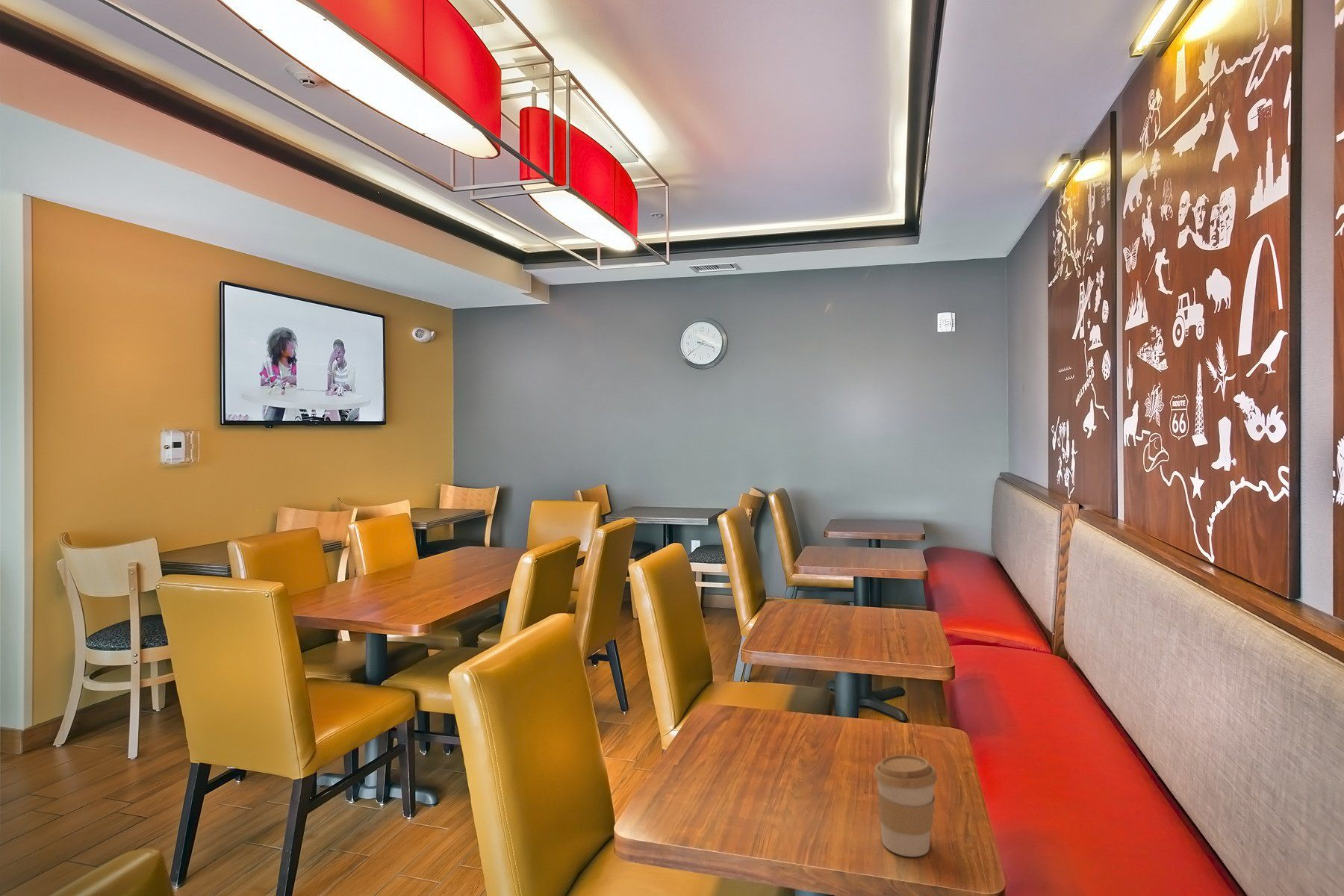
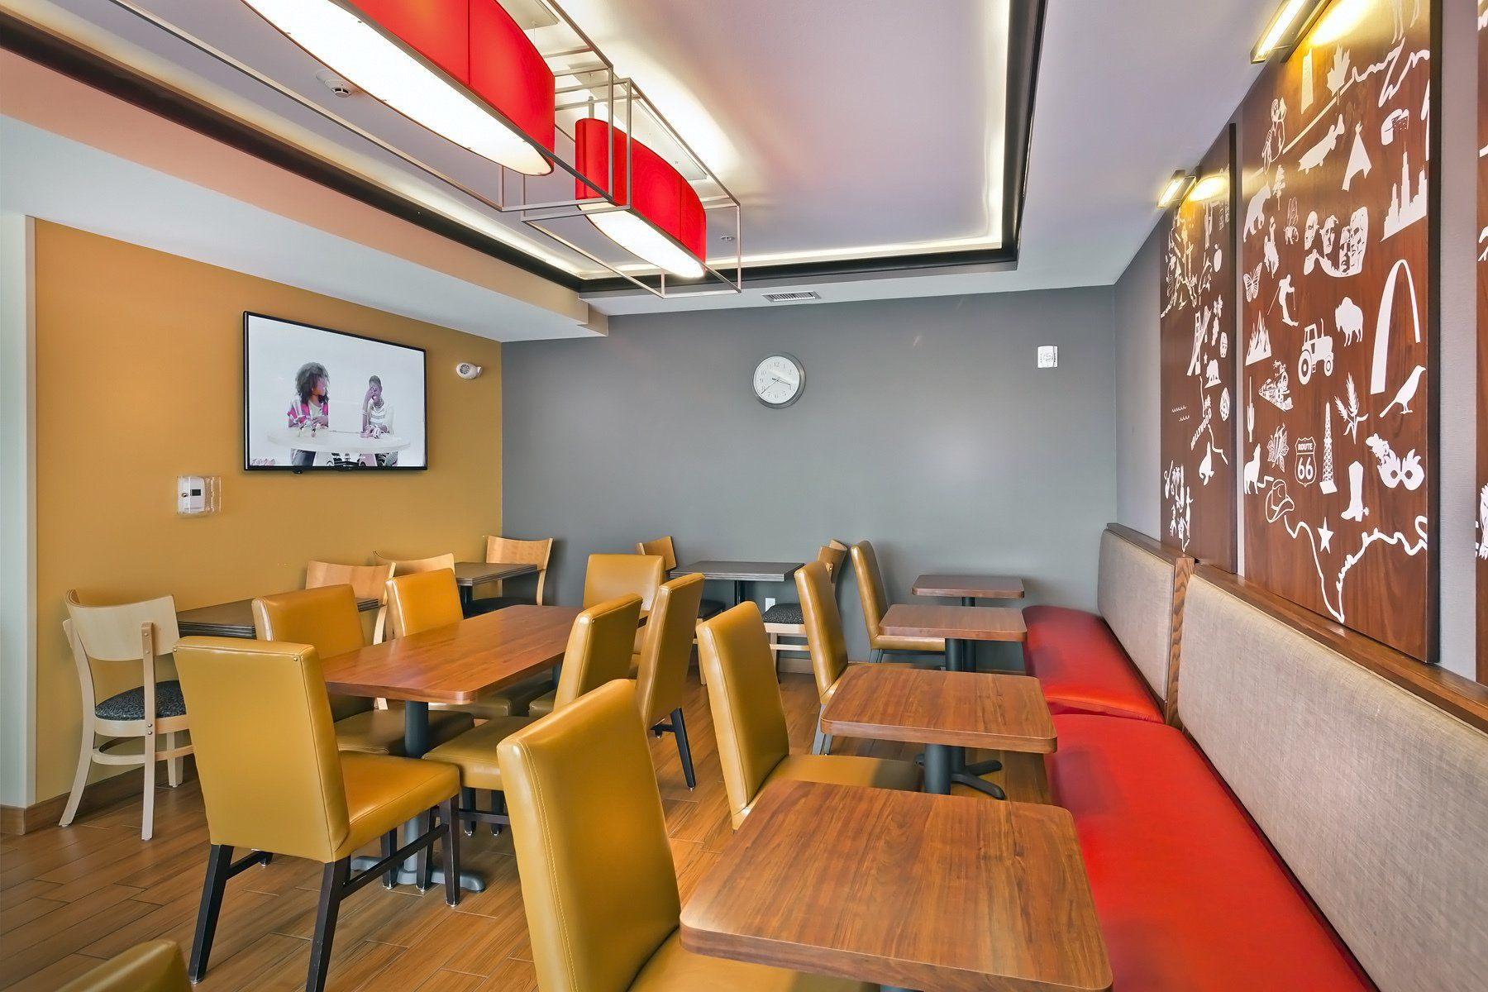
- coffee cup (905, 802)
